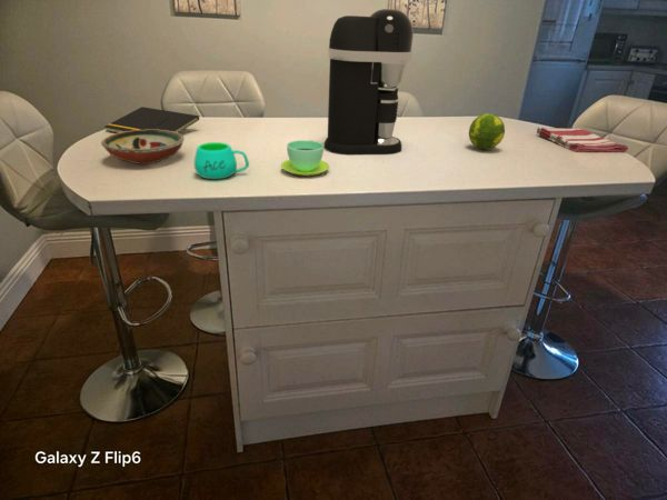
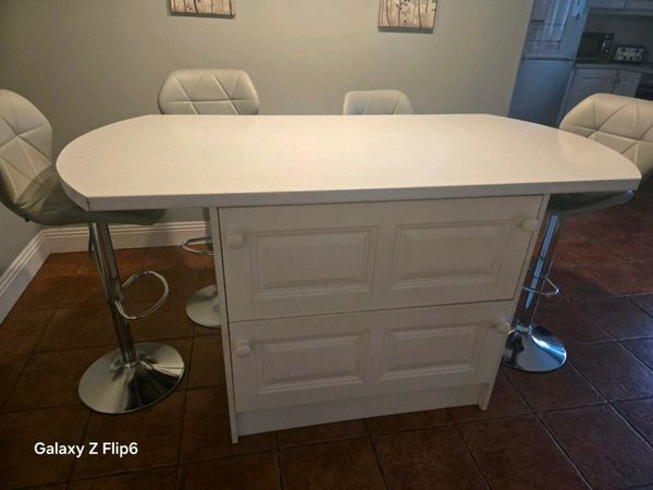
- cup (305, 157)
- notepad (152, 122)
- dish towel (578, 138)
- decorative bowl (145, 148)
- mug (221, 160)
- fruit (486, 131)
- coffee maker (367, 82)
